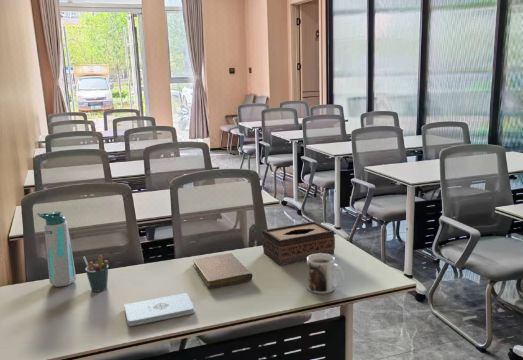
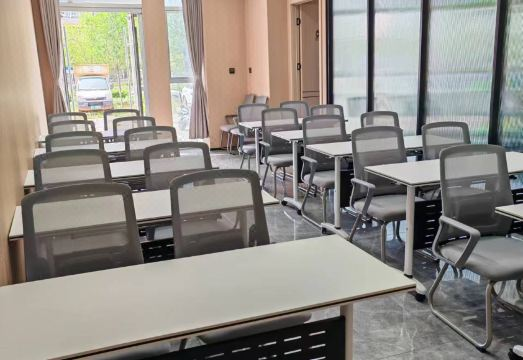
- pen holder (97, 272)
- mug (323, 274)
- notepad (159, 308)
- notebook (221, 269)
- tissue box (298, 242)
- water bottle (56, 248)
